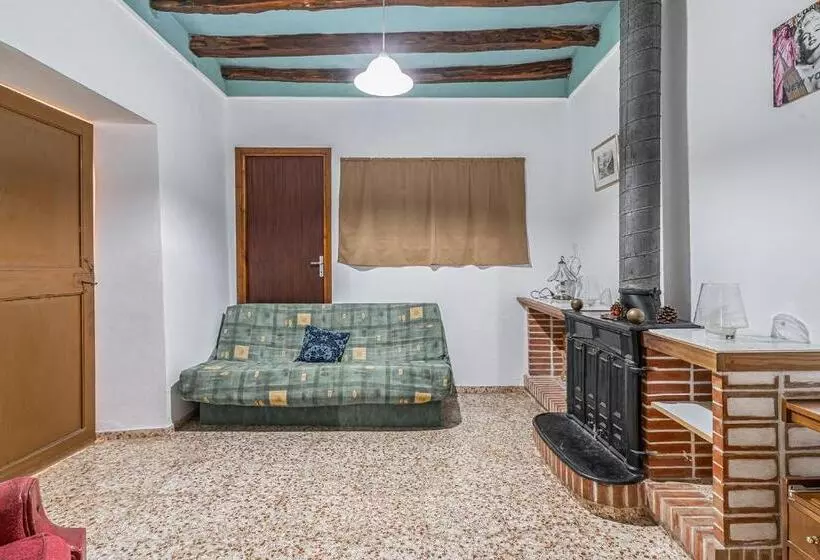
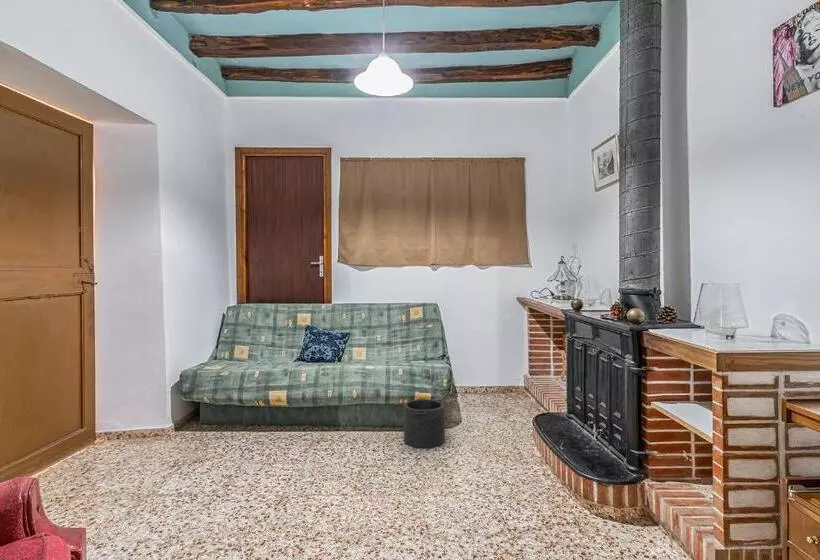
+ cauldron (424, 422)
